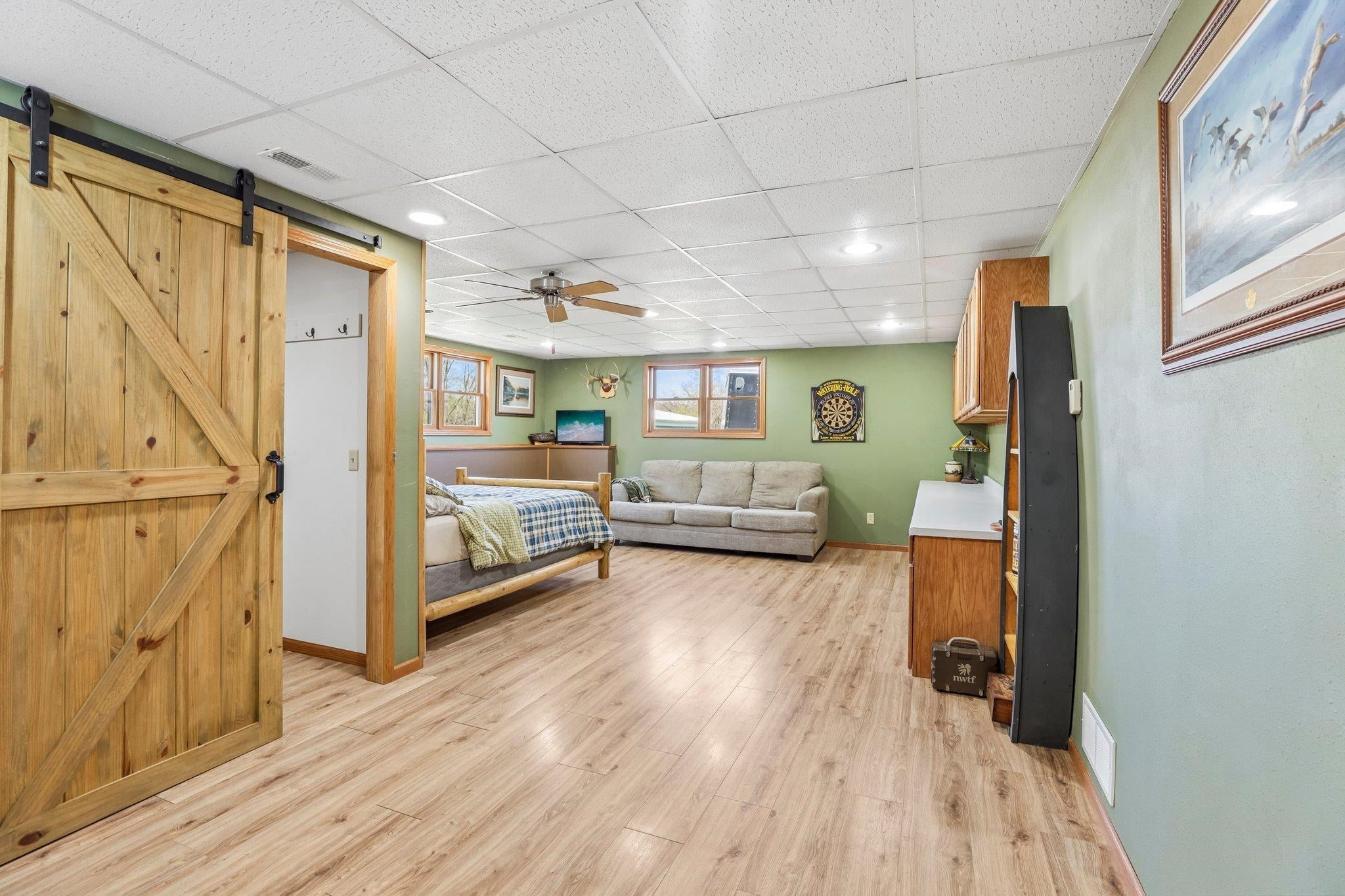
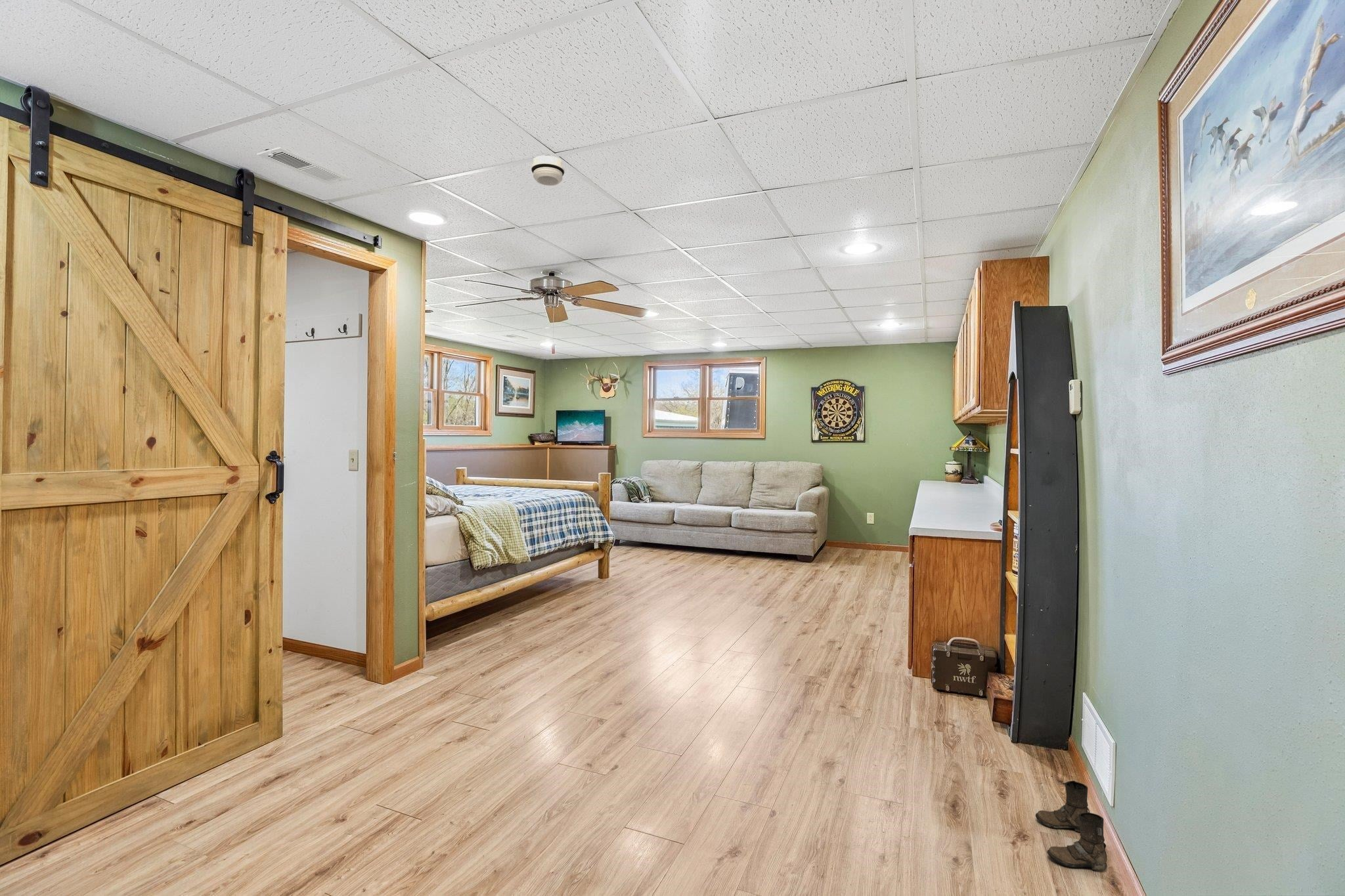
+ smoke detector (548, 171)
+ boots (1069, 821)
